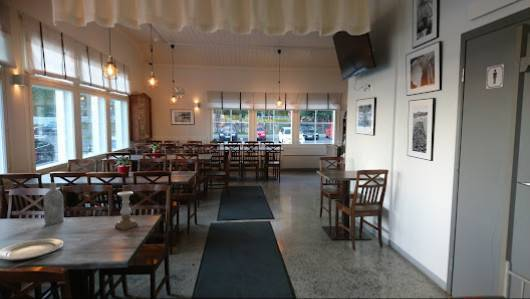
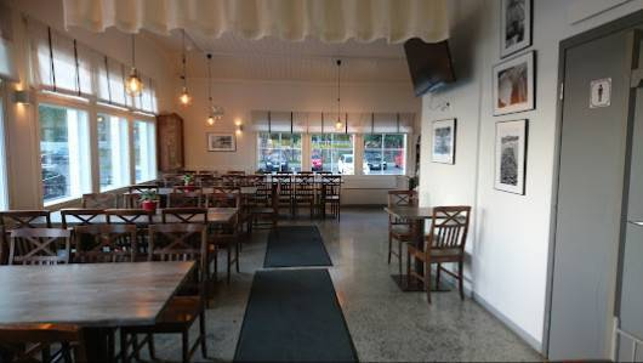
- chinaware (31, 250)
- bottle (53, 202)
- candle holder (126, 209)
